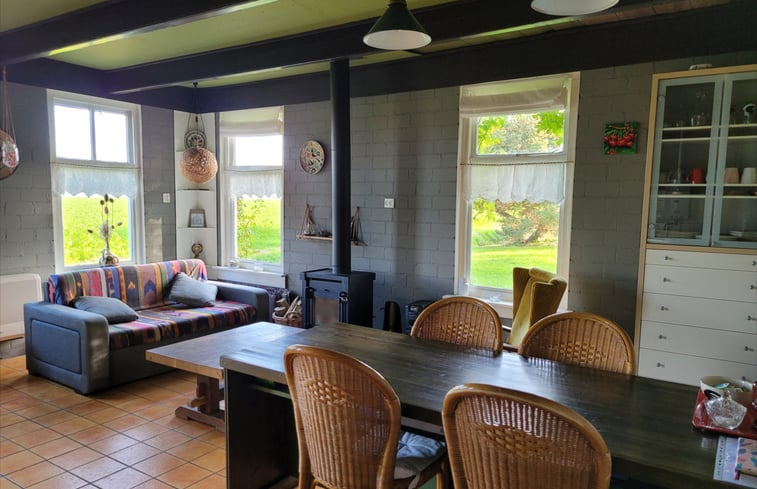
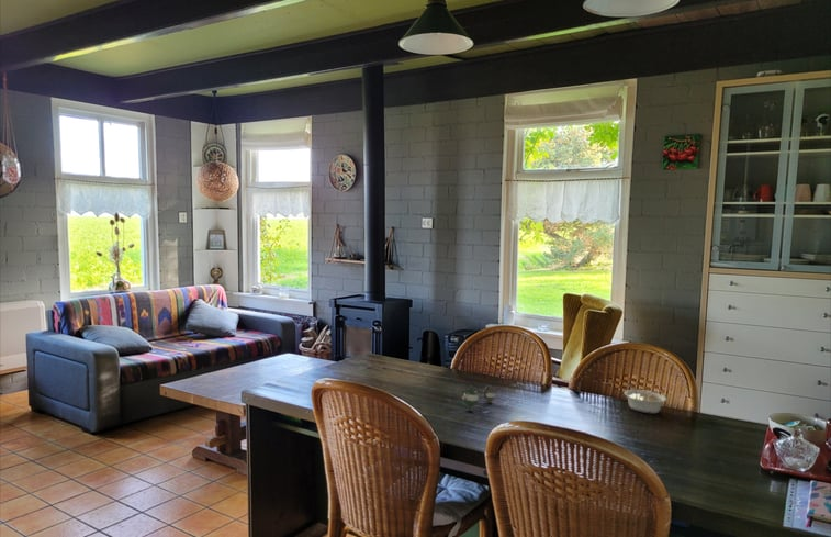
+ legume (642, 400)
+ teapot (476, 395)
